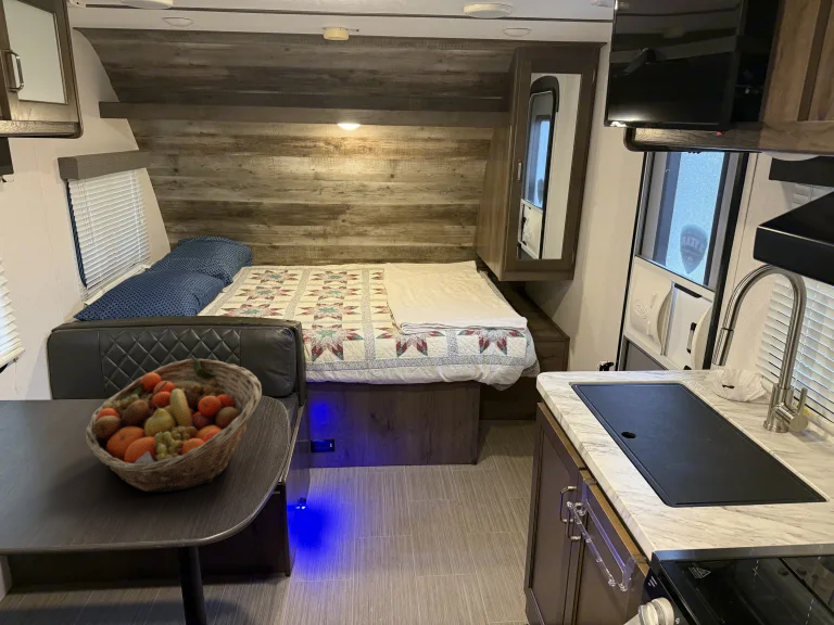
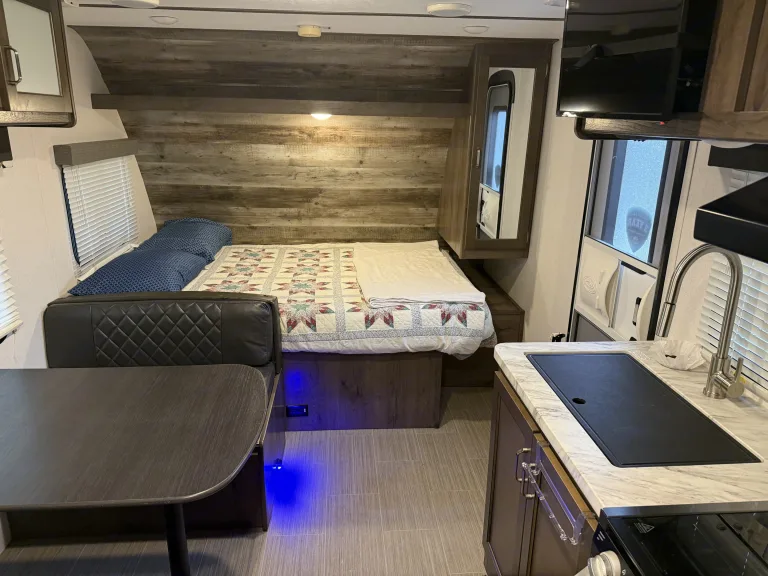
- fruit basket (176, 420)
